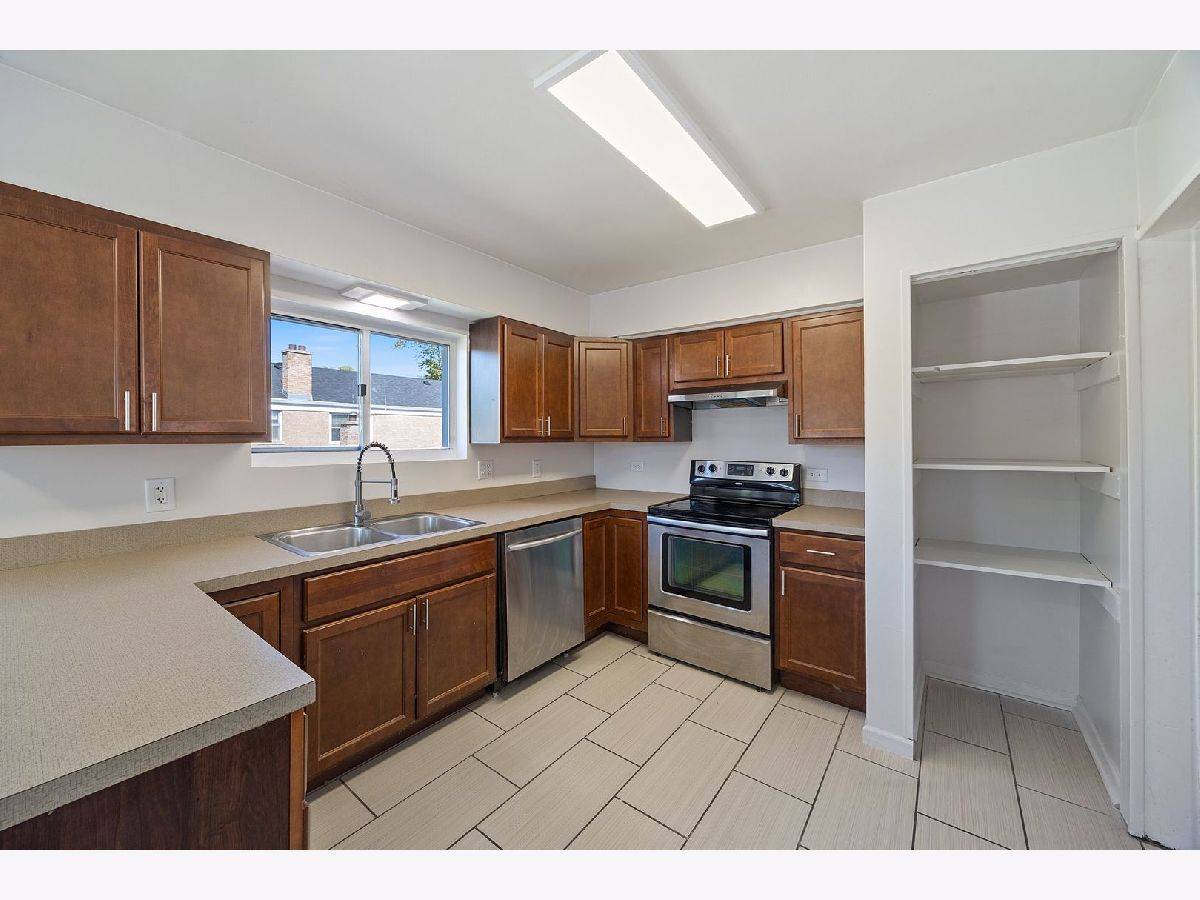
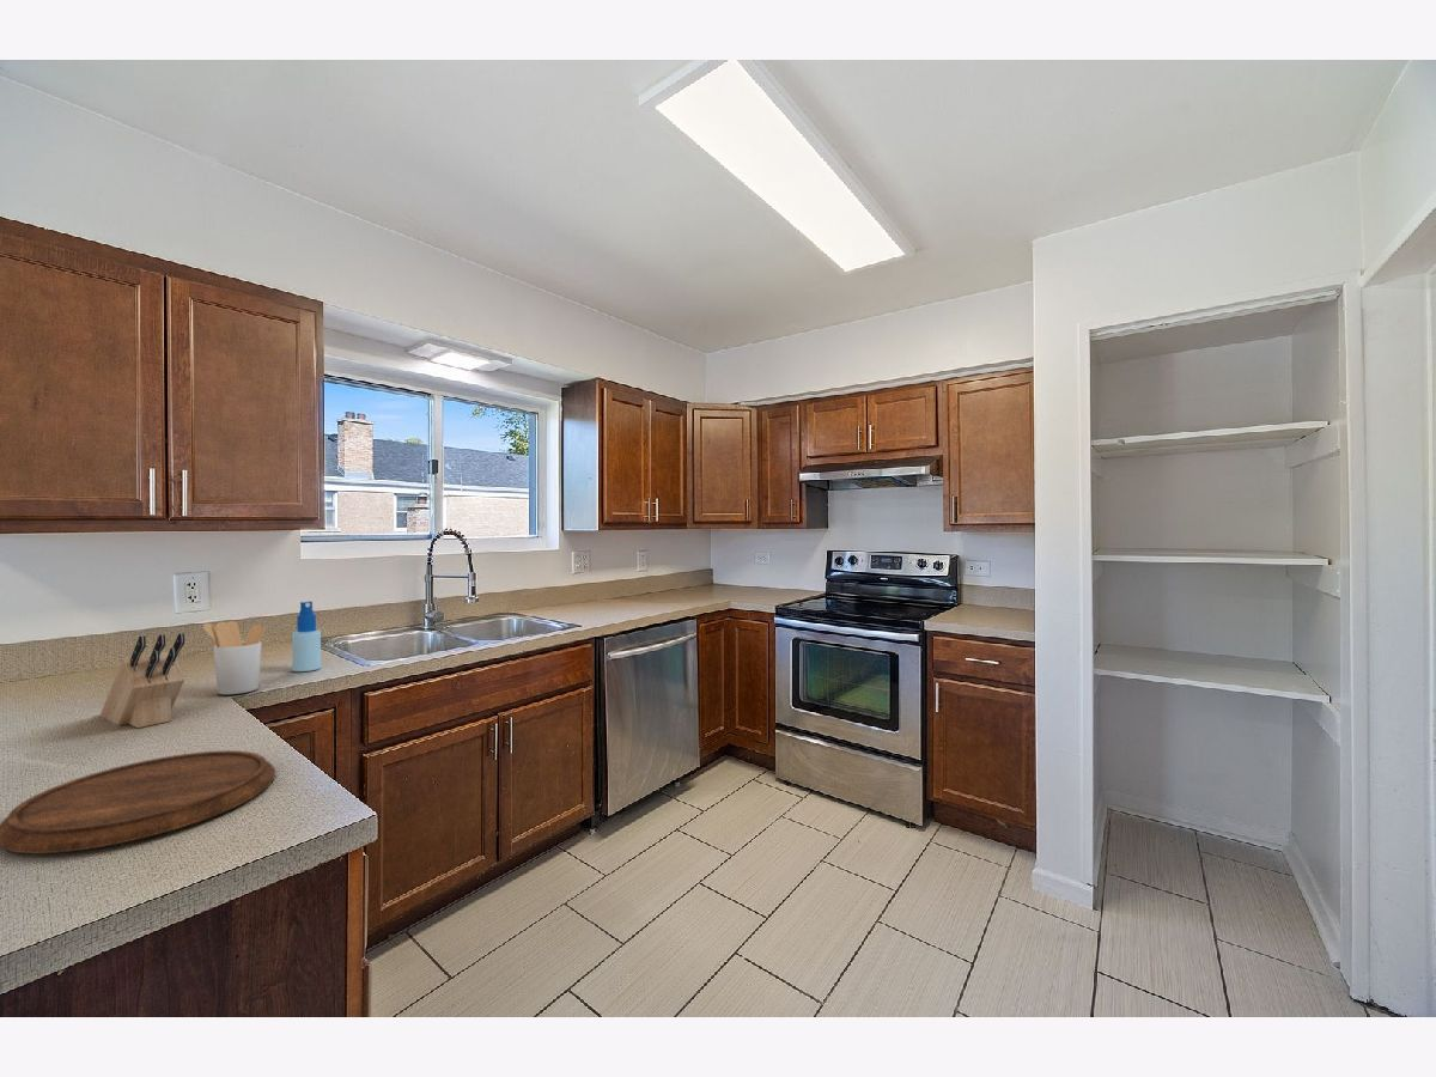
+ utensil holder (232, 655)
+ knife block (145, 675)
+ cutting board (151, 792)
+ spray bottle (306, 634)
